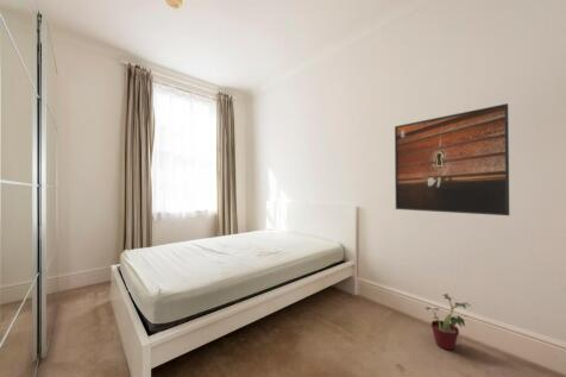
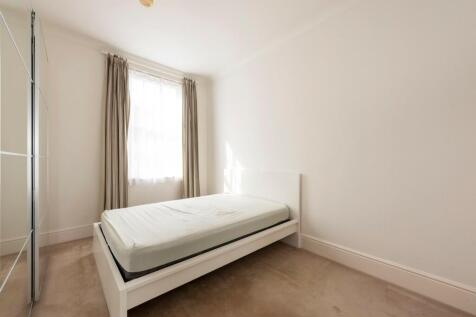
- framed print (444, 164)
- potted plant (449, 318)
